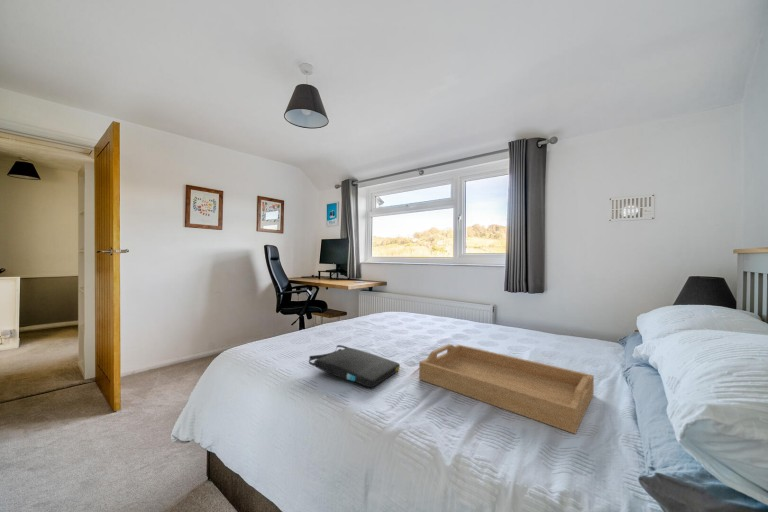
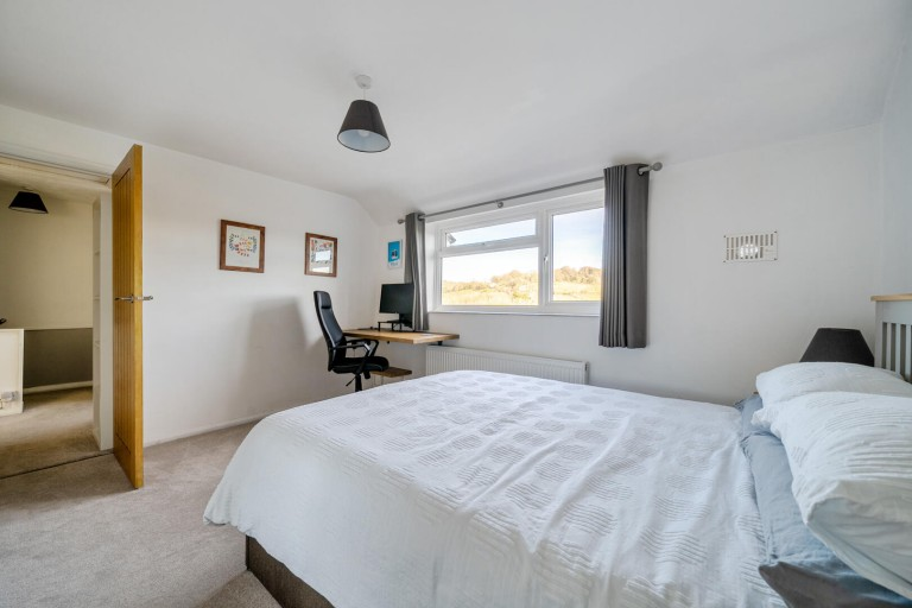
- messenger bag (352, 363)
- serving tray (501, 374)
